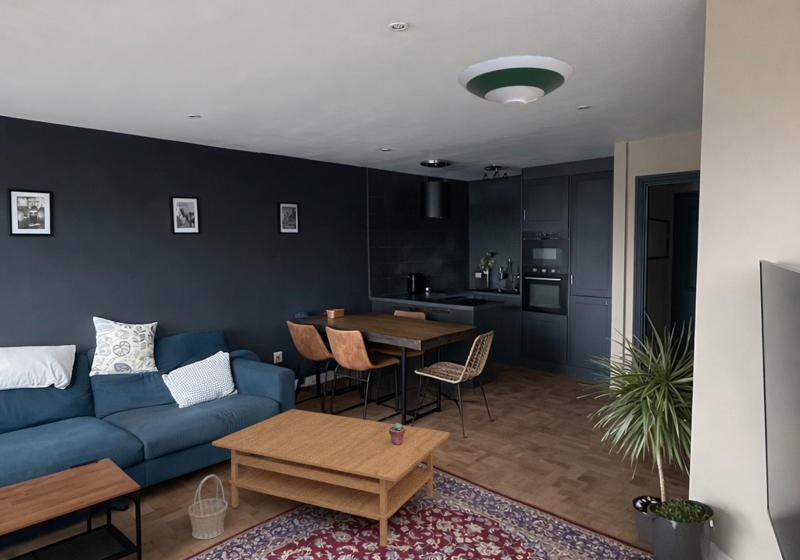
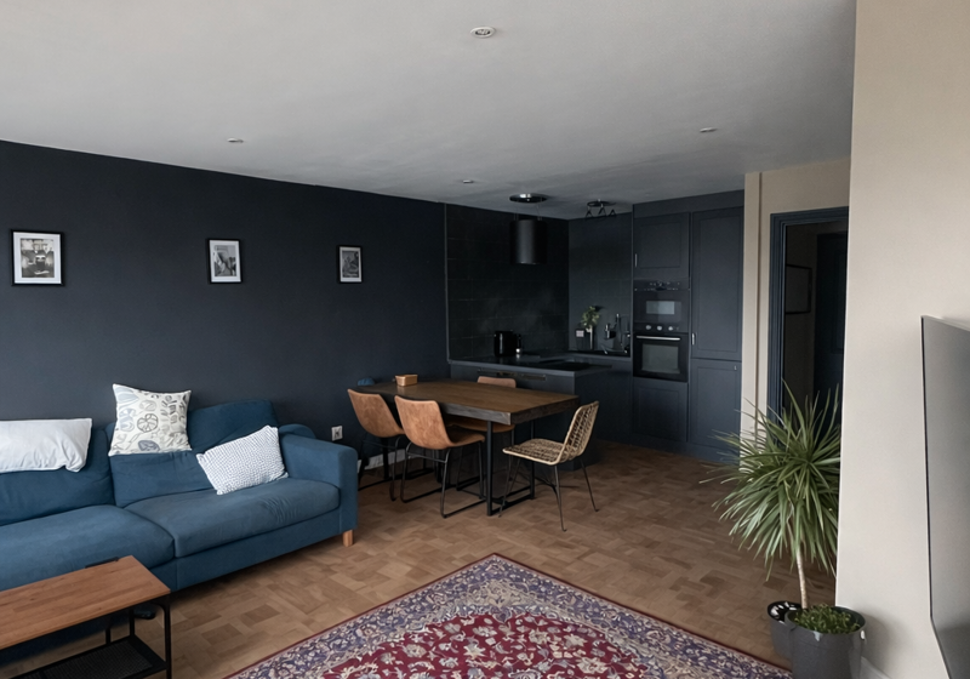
- potted succulent (397, 432)
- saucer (514, 90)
- basket (208, 503)
- coffee table (334, 469)
